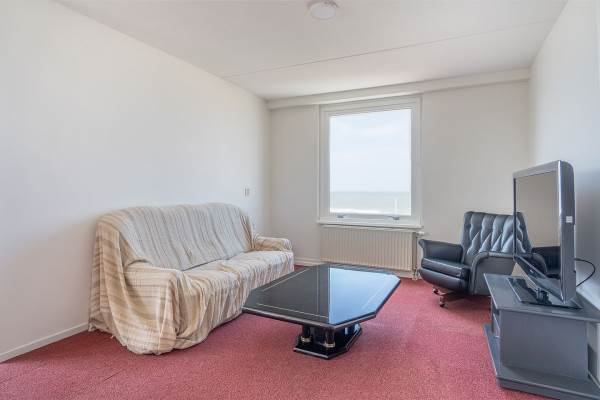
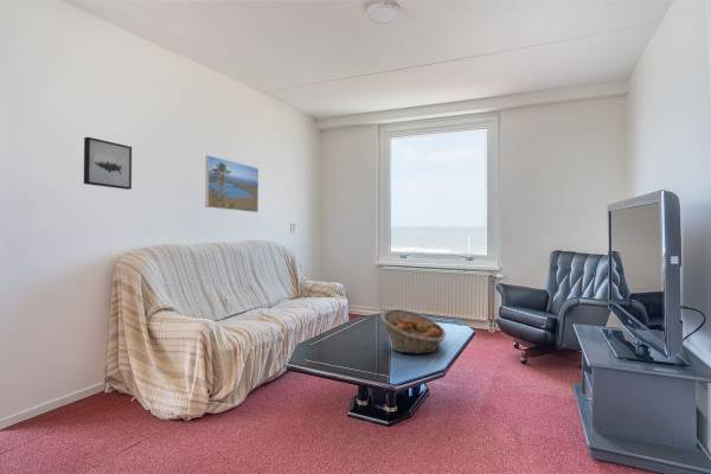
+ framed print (233, 186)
+ fruit basket (412, 329)
+ wall art (108, 164)
